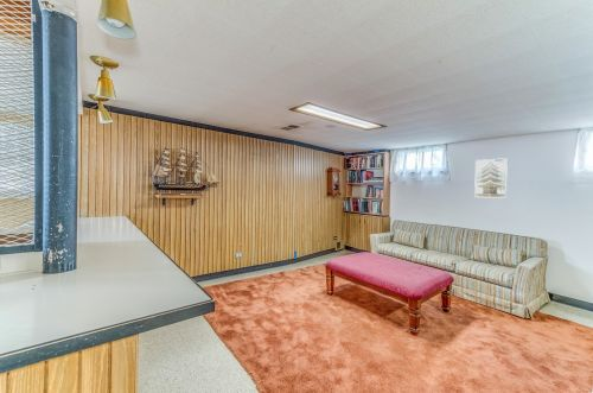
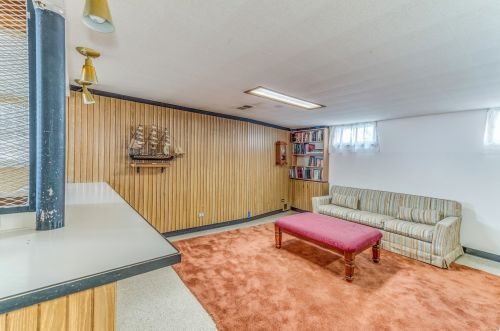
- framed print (490, 178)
